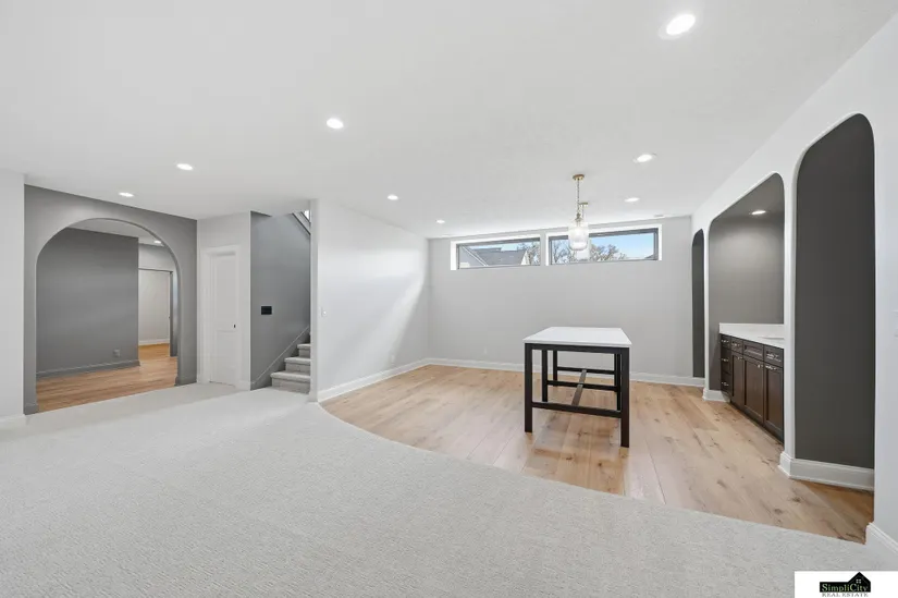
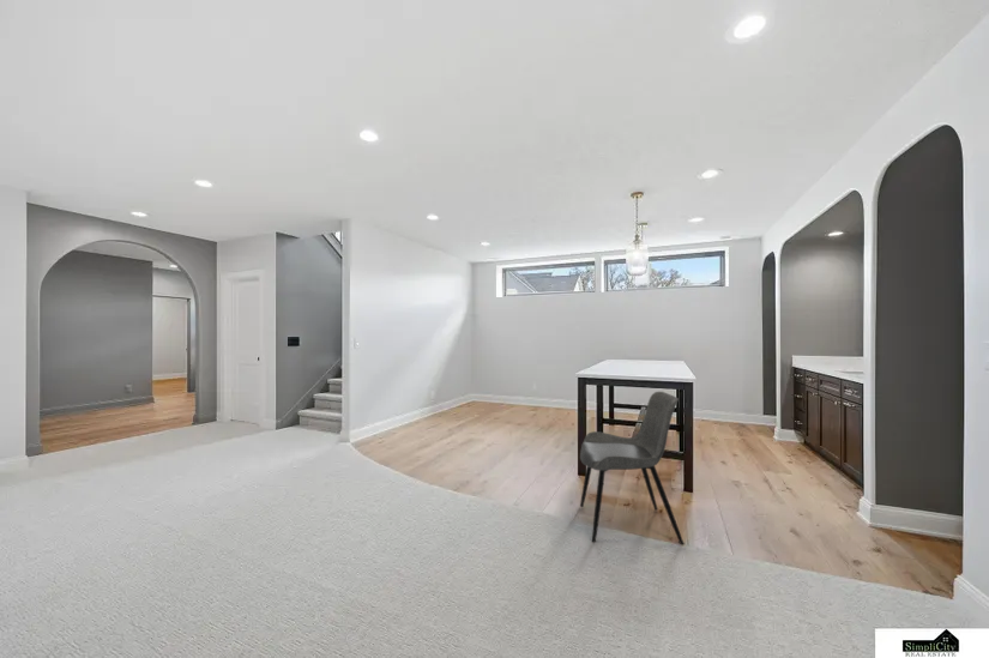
+ dining chair (626, 459)
